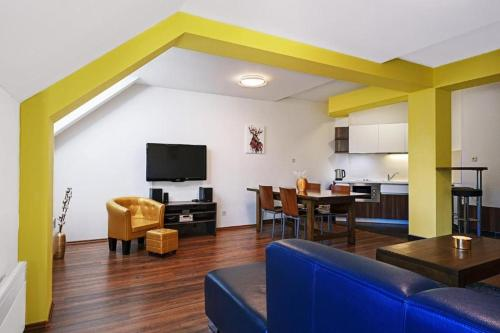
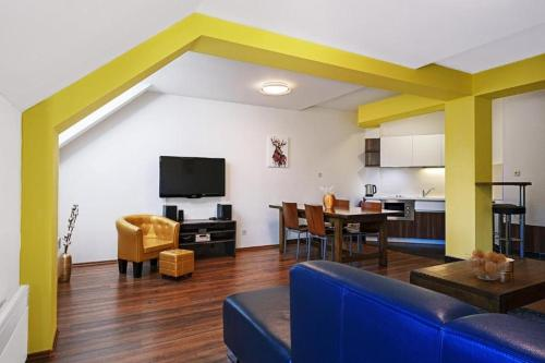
+ fruit basket (486, 264)
